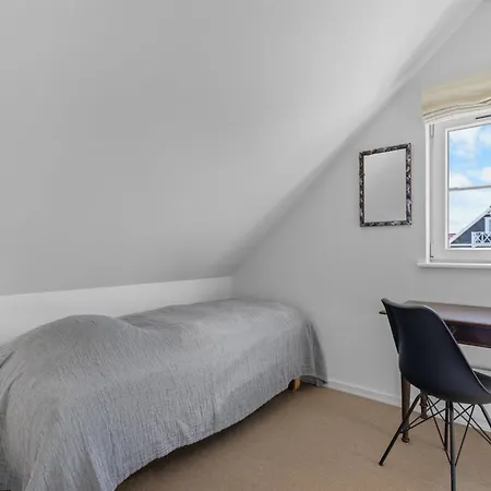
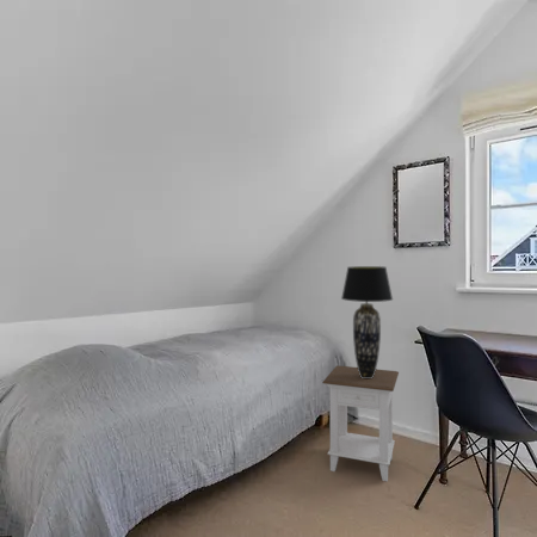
+ table lamp (366, 321)
+ nightstand (362, 407)
